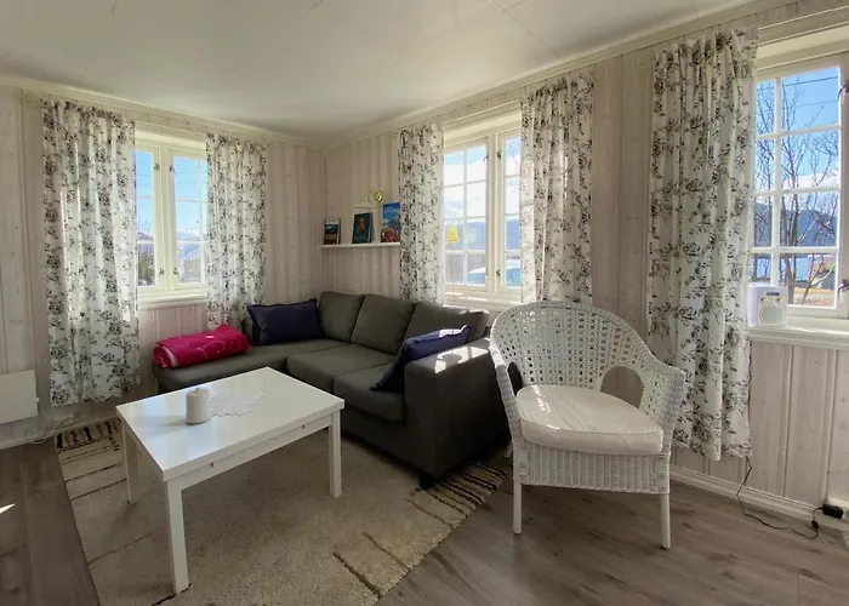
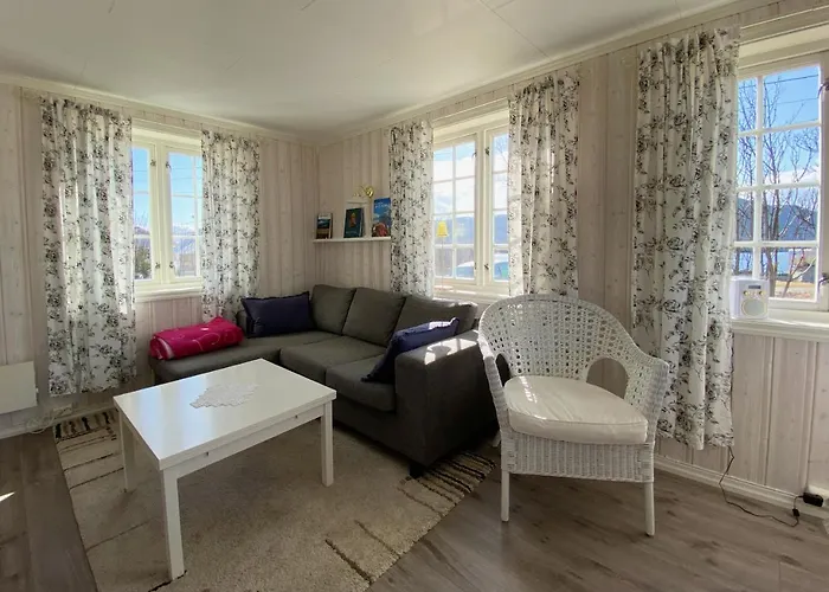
- candle (198, 402)
